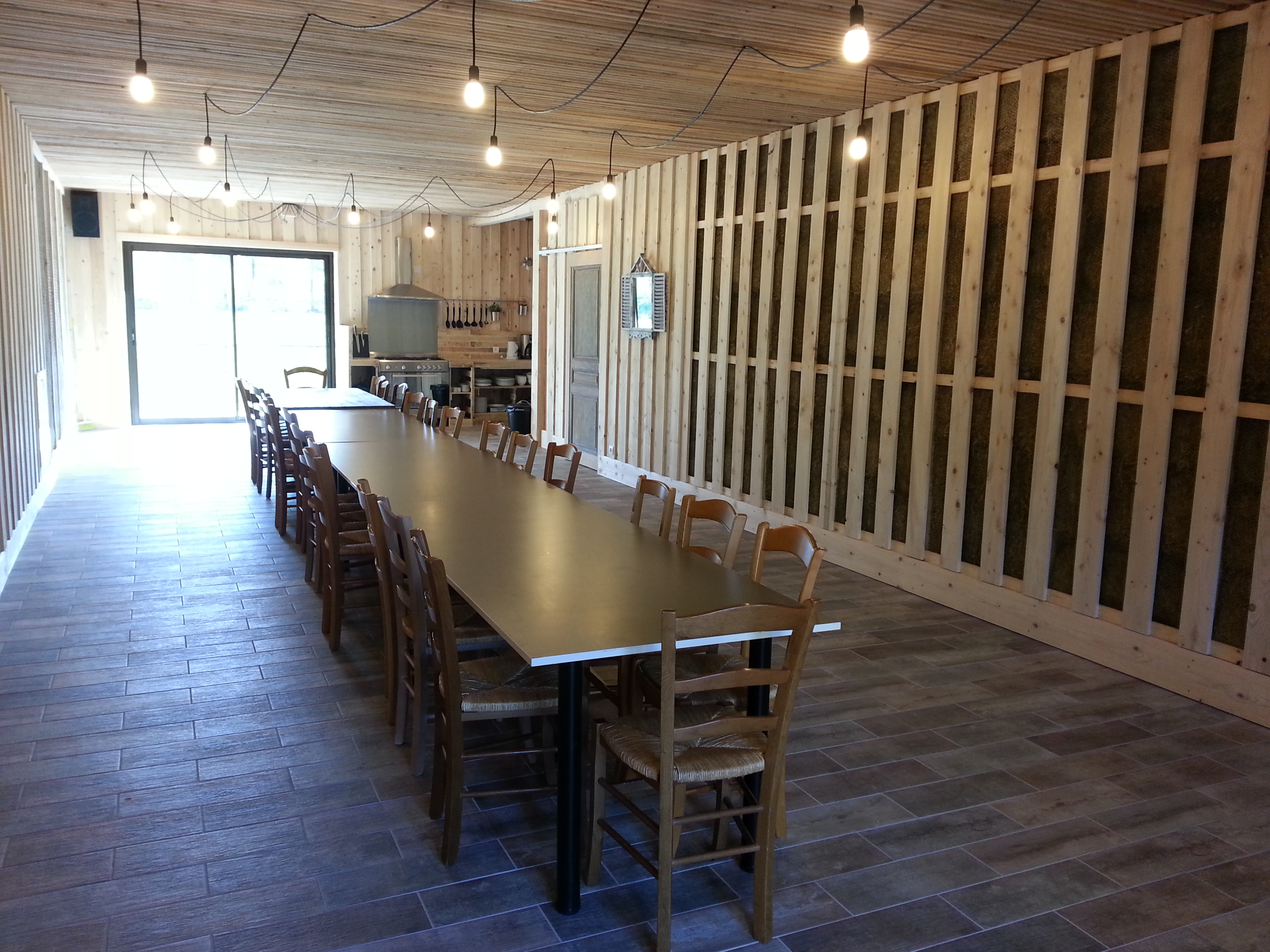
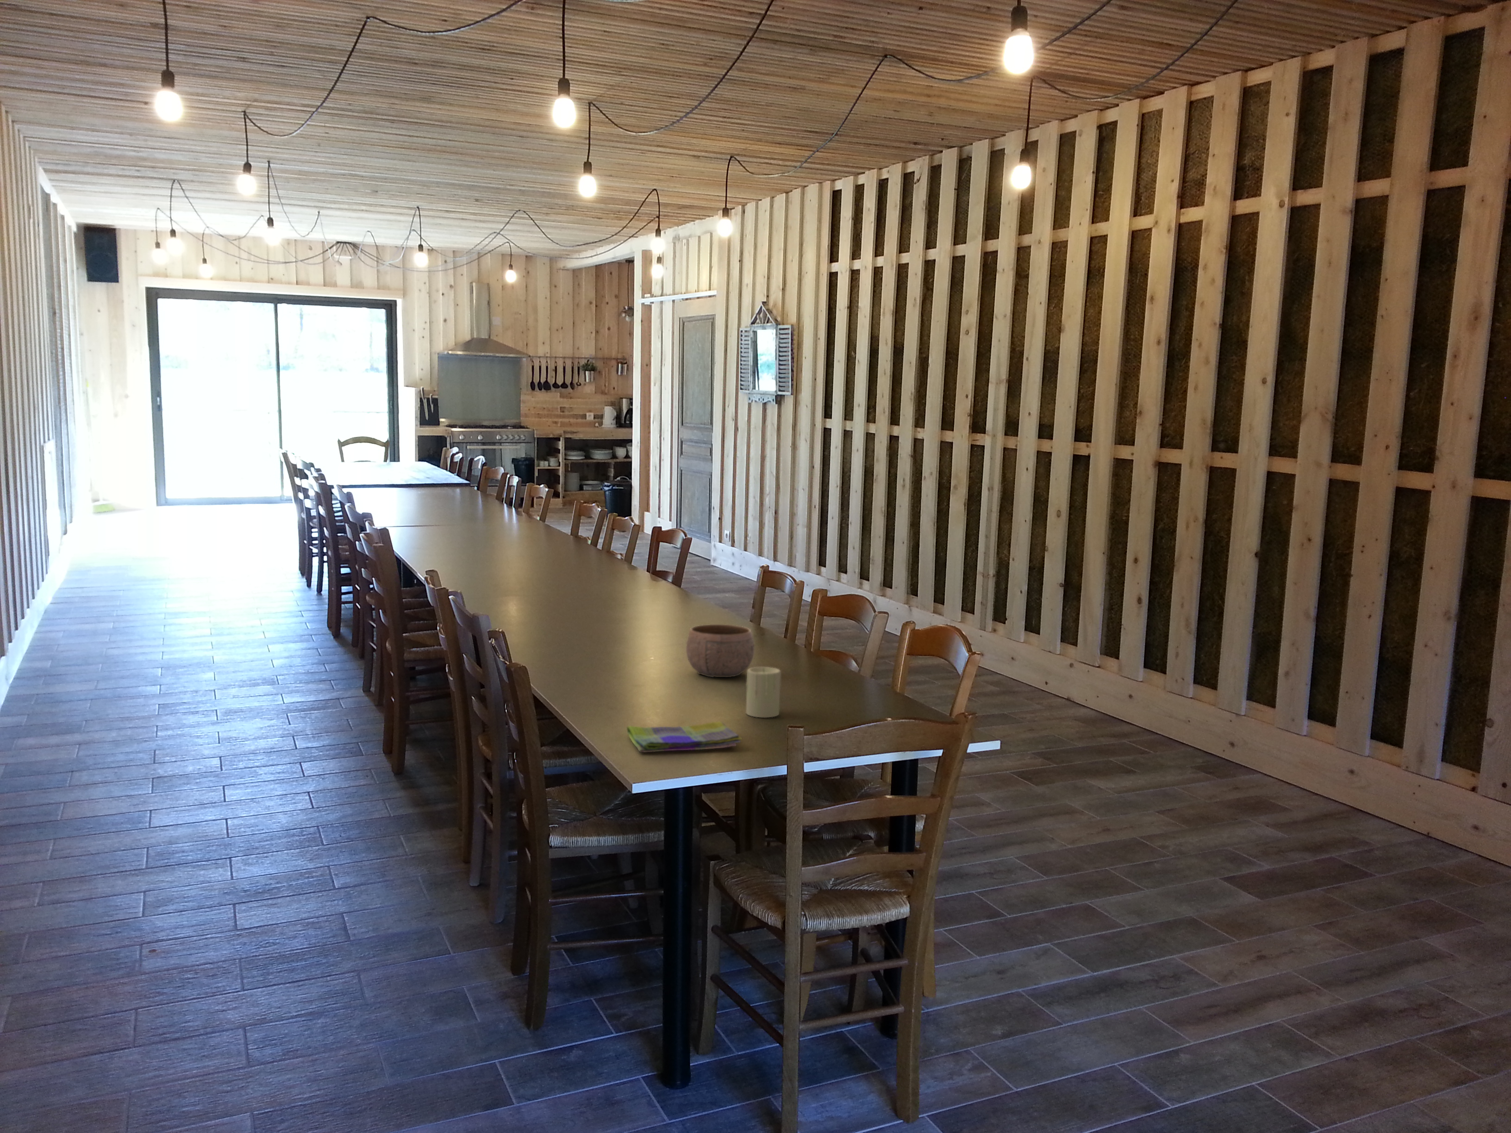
+ dish towel (683, 735)
+ candle (764, 690)
+ bowl (720, 651)
